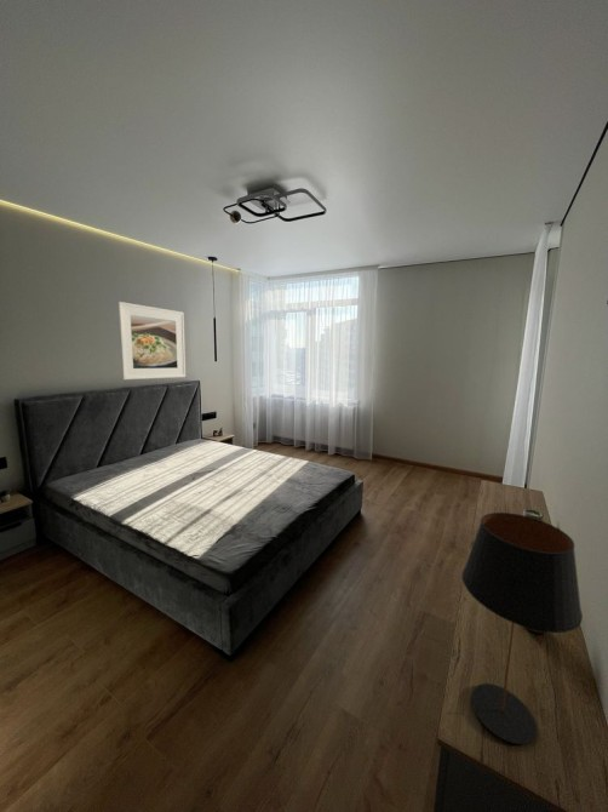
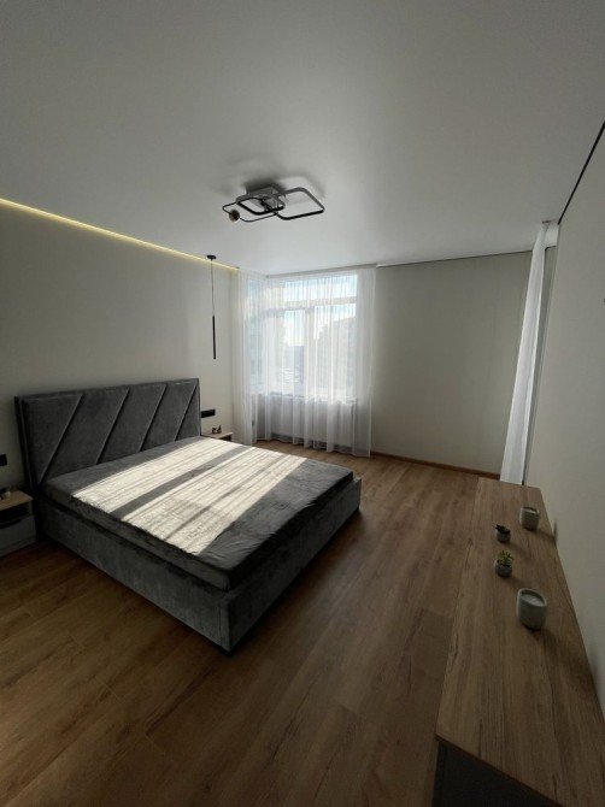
- table lamp (512, 625)
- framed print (155, 343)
